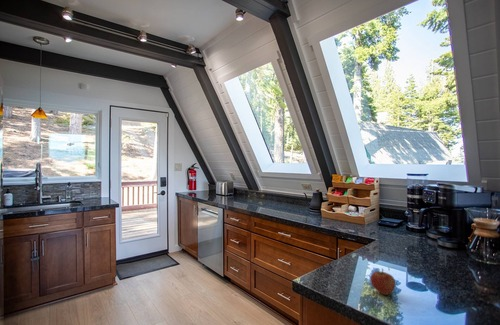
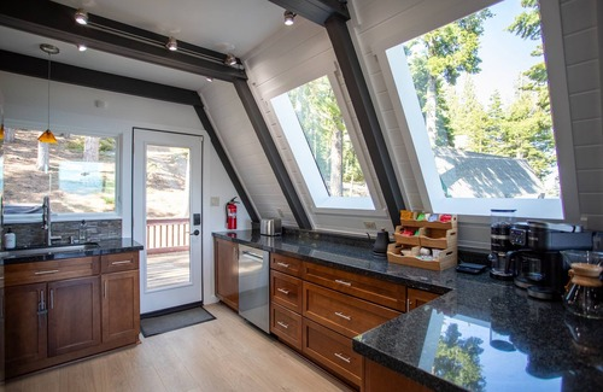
- apple (382, 281)
